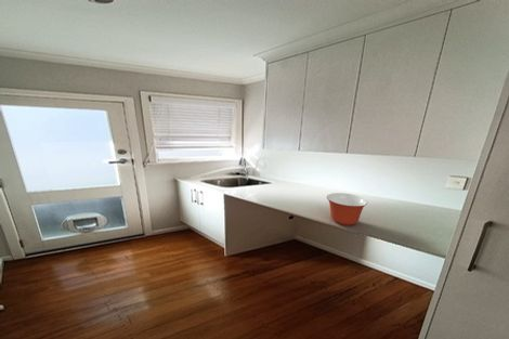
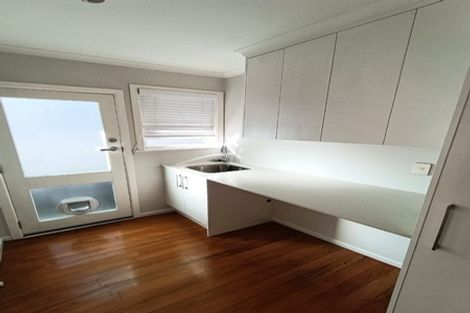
- mixing bowl (344, 210)
